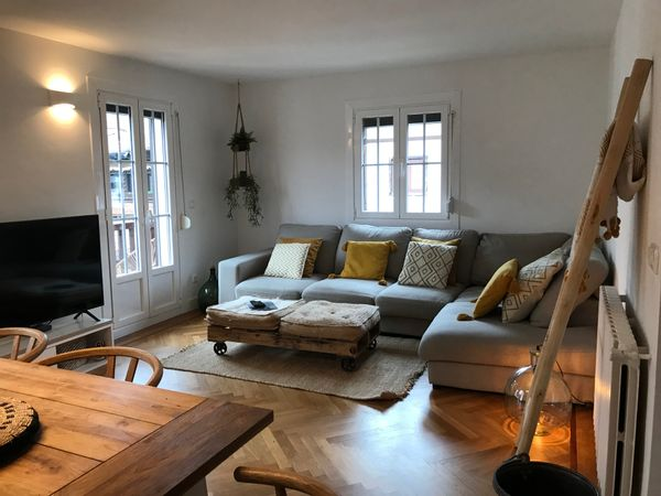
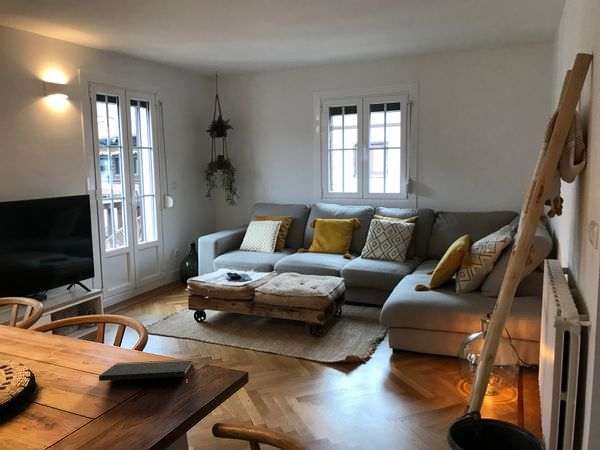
+ notepad (148, 369)
